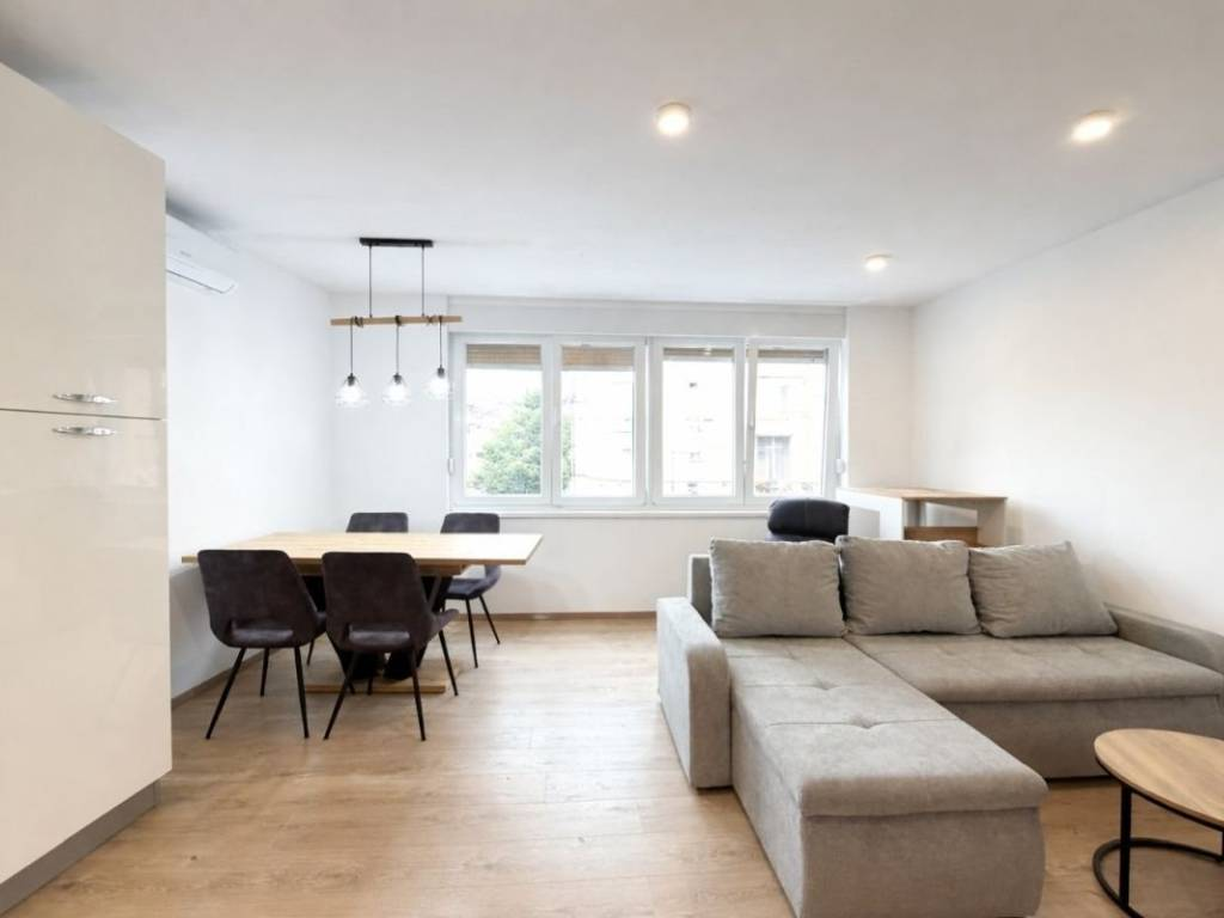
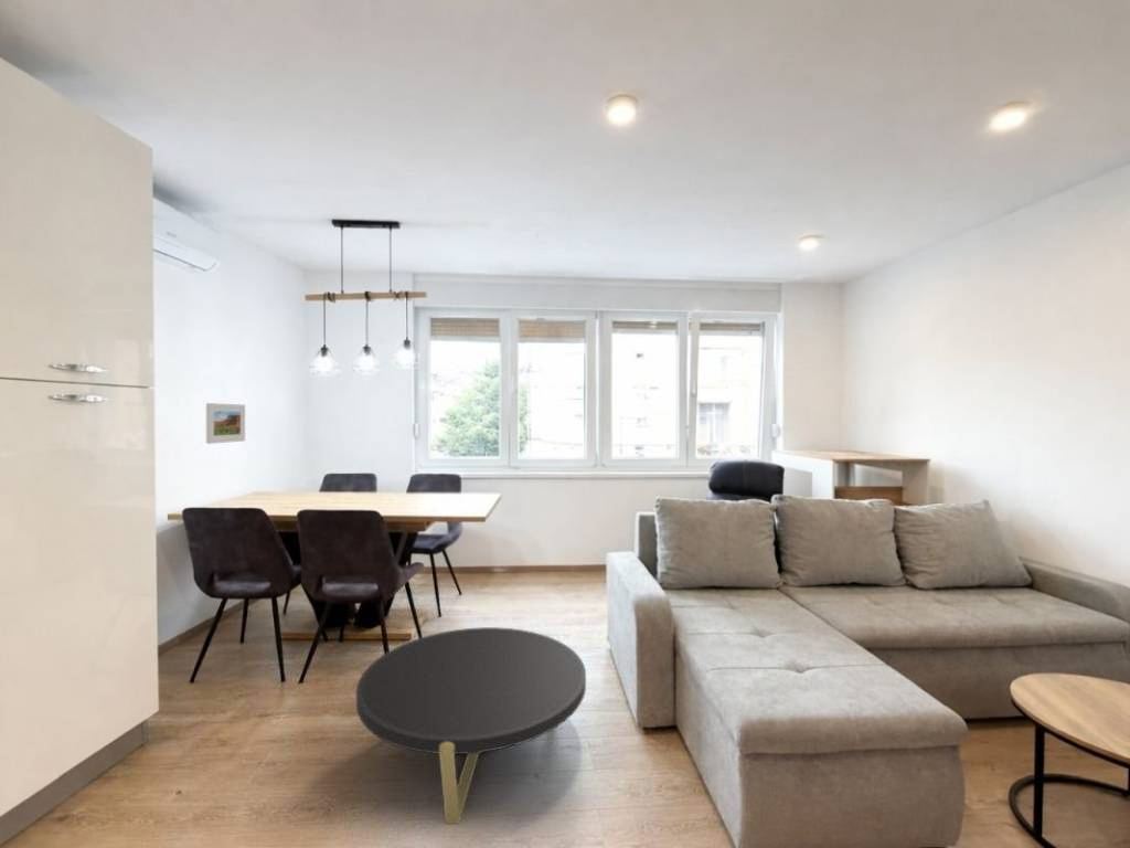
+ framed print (226, 423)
+ coffee table (473, 711)
